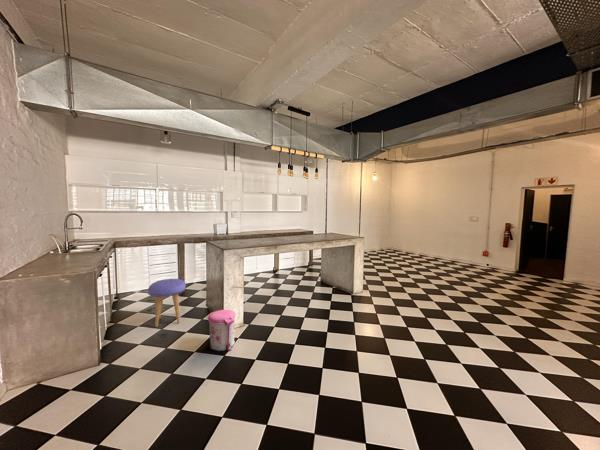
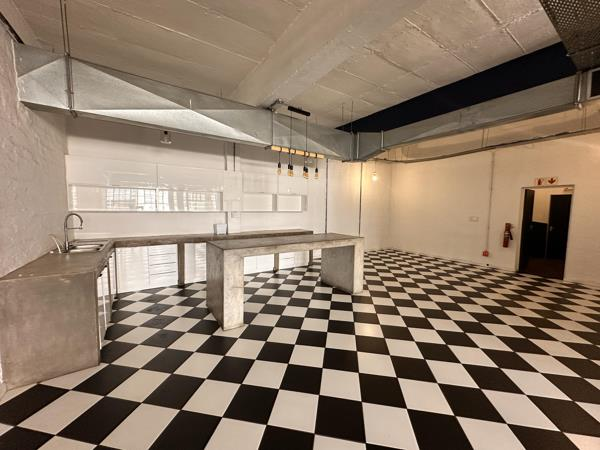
- stool (173, 301)
- trash can (222, 329)
